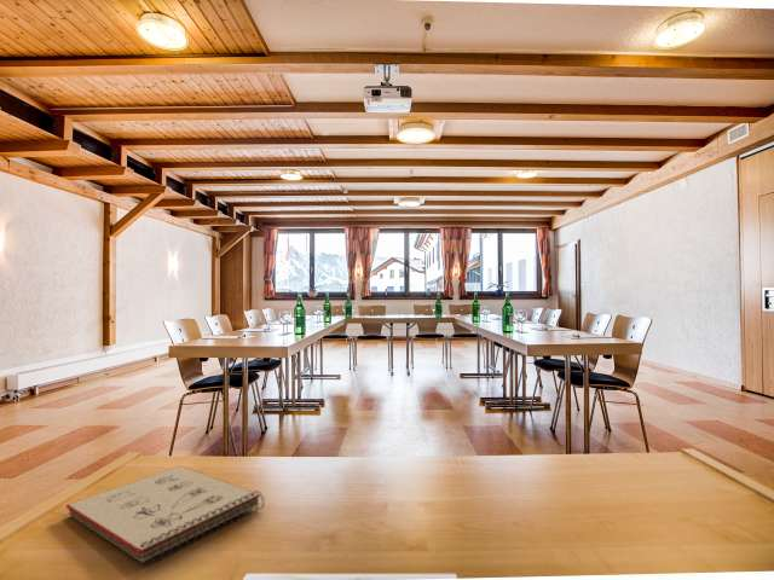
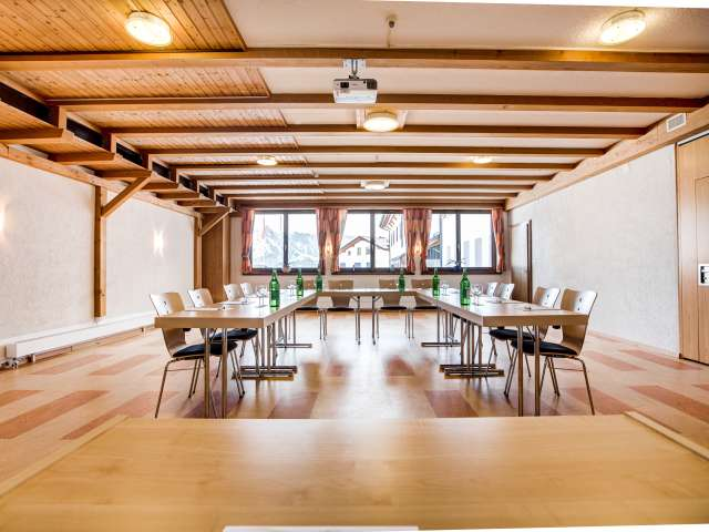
- notepad (166, 501)
